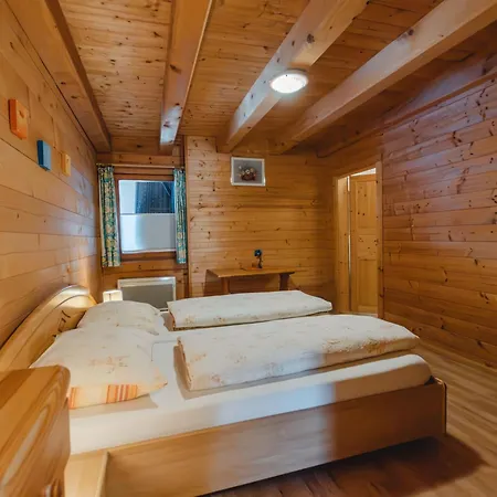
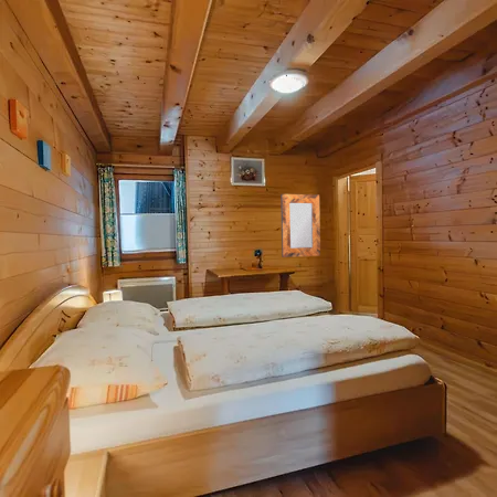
+ home mirror (300, 225)
